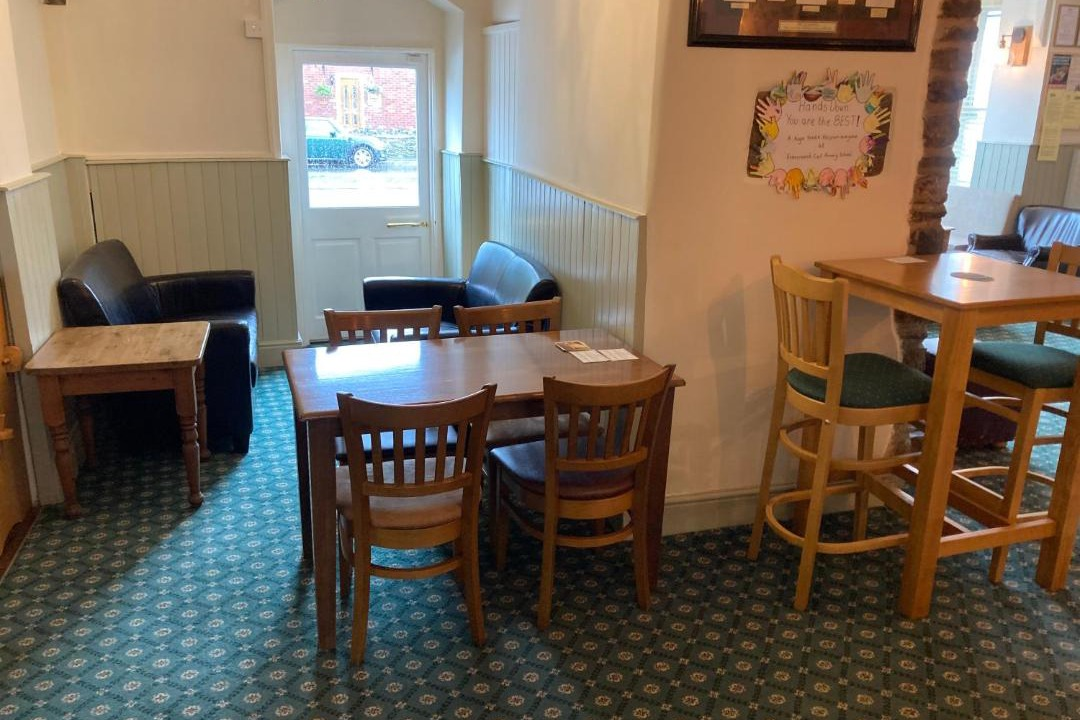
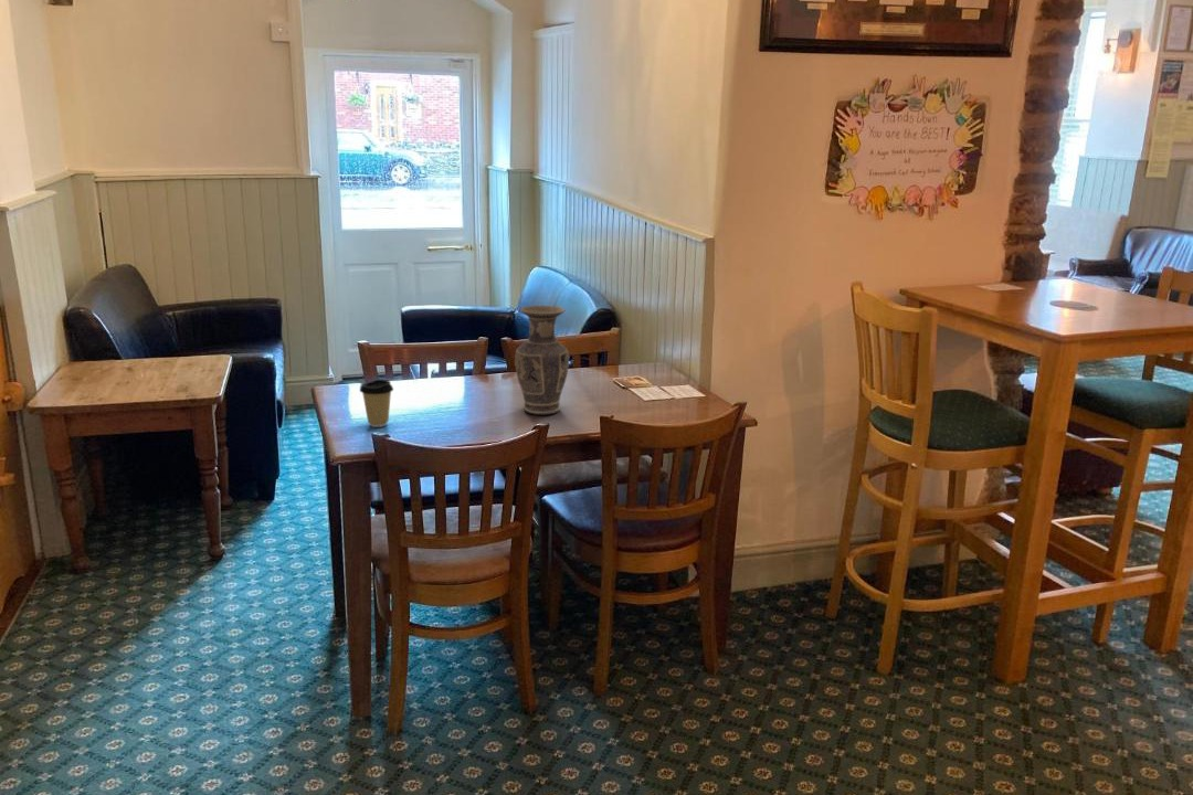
+ vase (541, 360)
+ coffee cup (377, 403)
